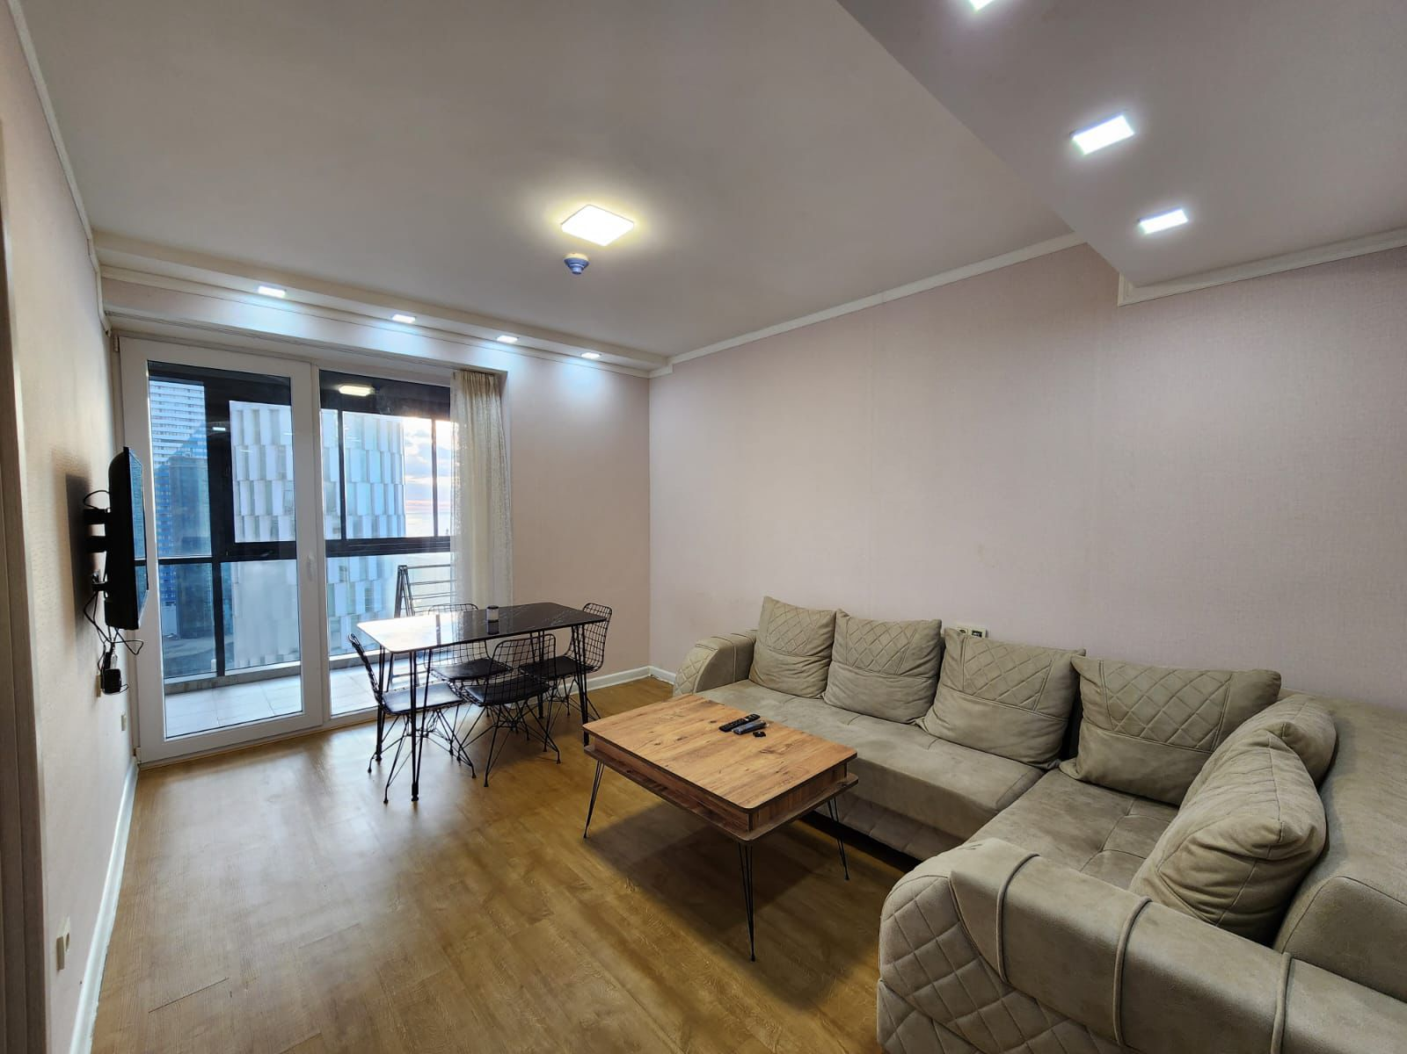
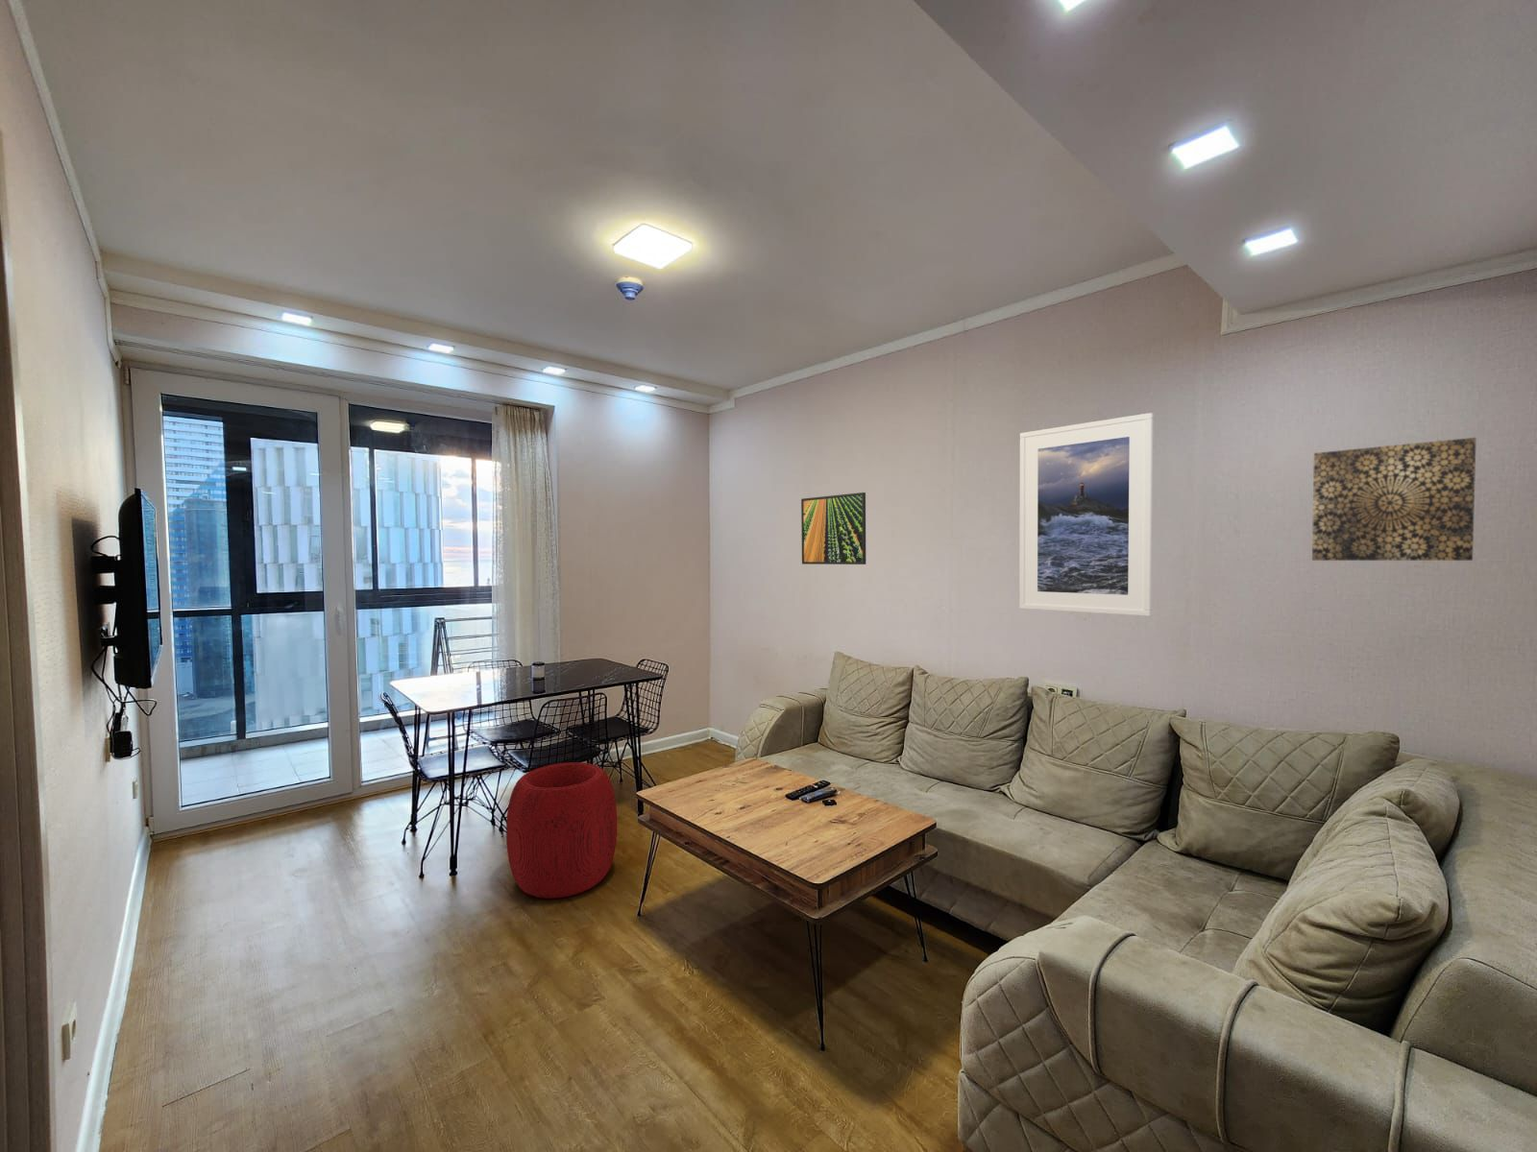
+ pouf (563, 825)
+ wall art (1388, 503)
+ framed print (1081, 518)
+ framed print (831, 530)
